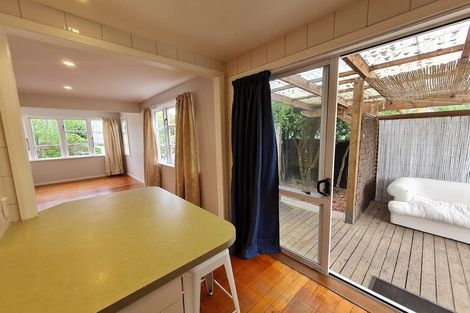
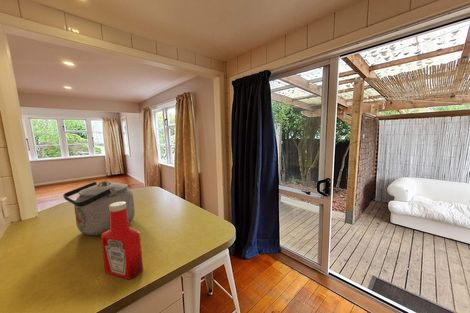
+ kettle (106, 205)
+ soap bottle (121, 237)
